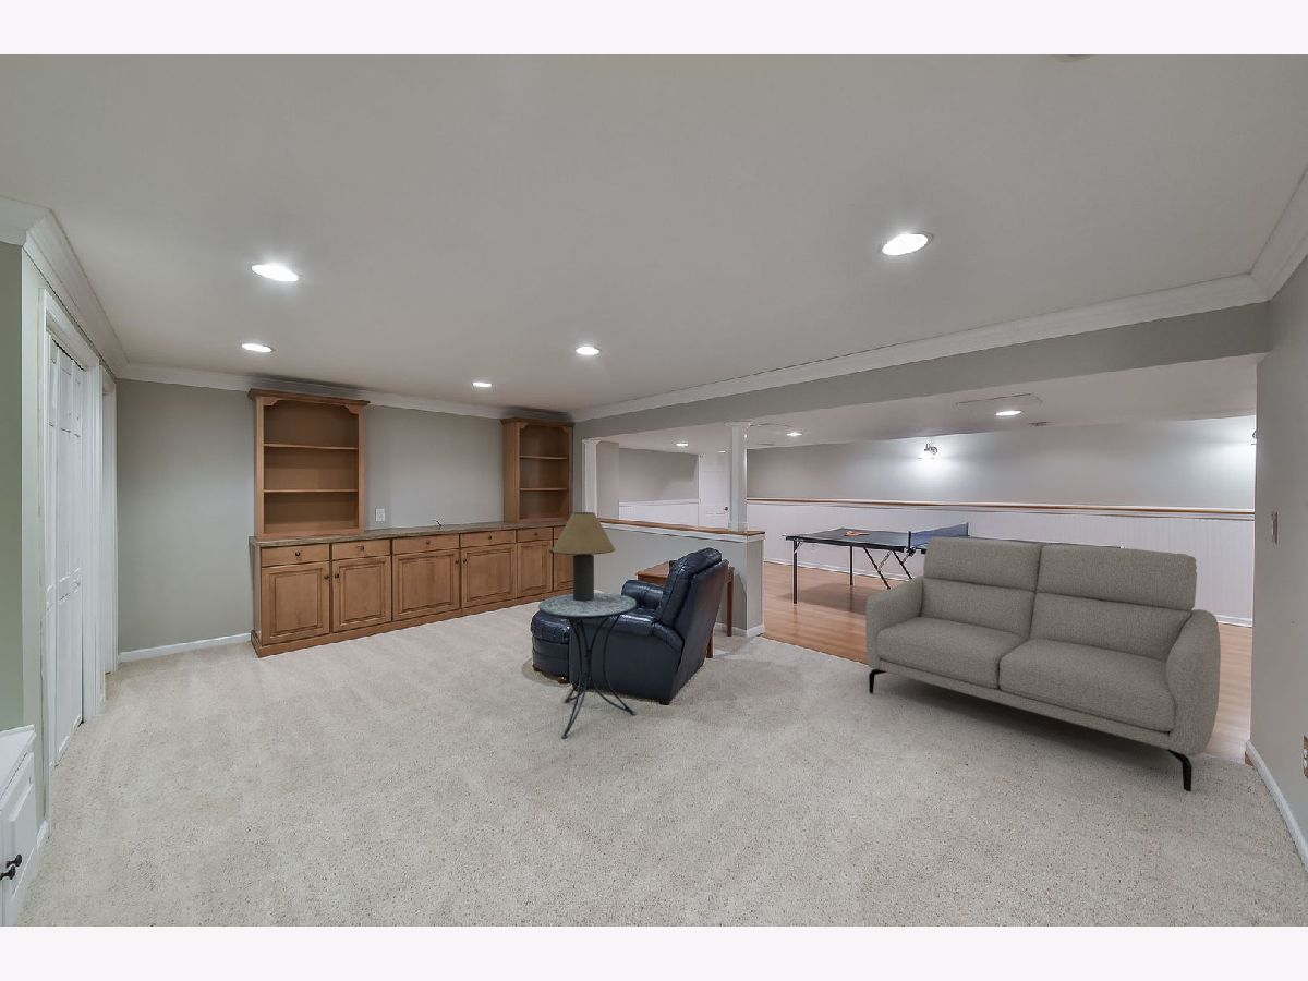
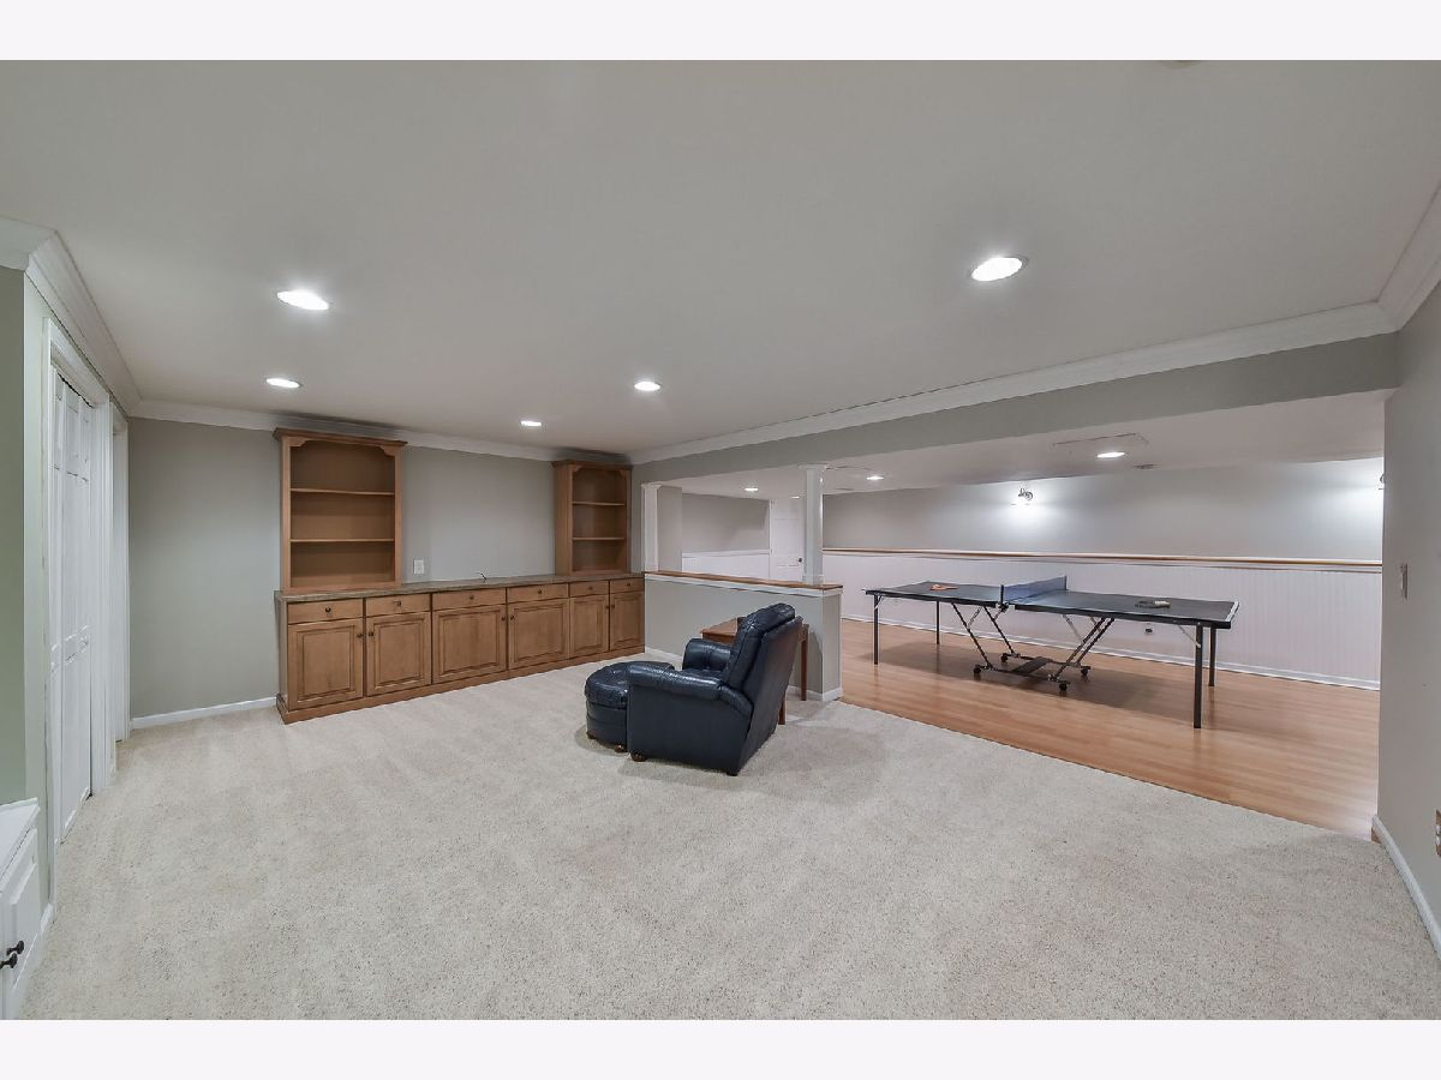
- sofa (1022, 629)
- side table (589, 659)
- table lamp (583, 555)
